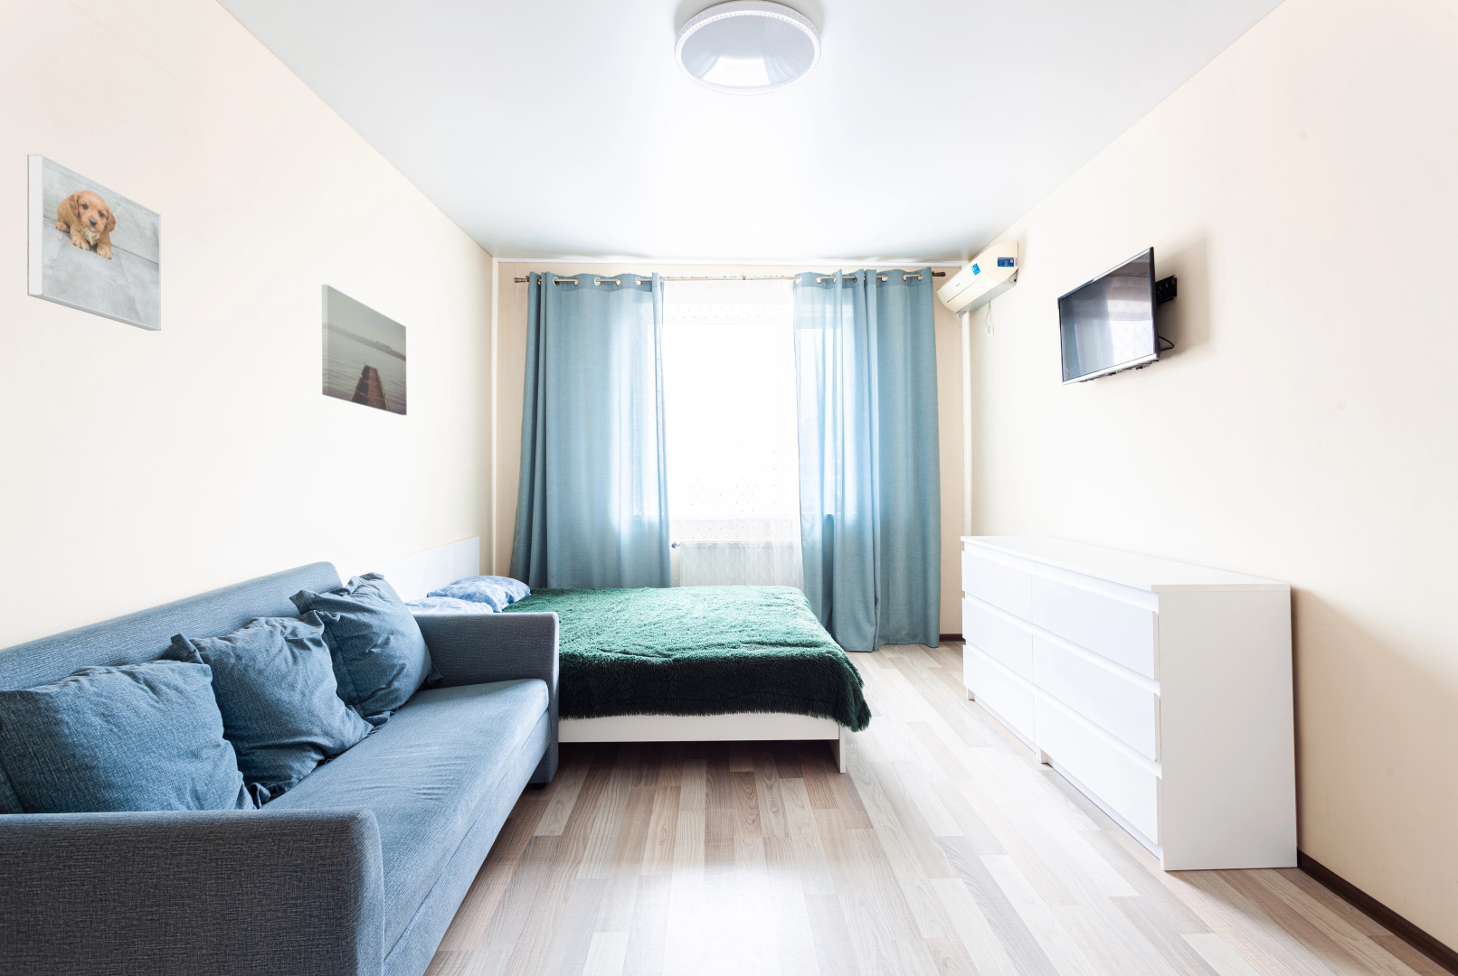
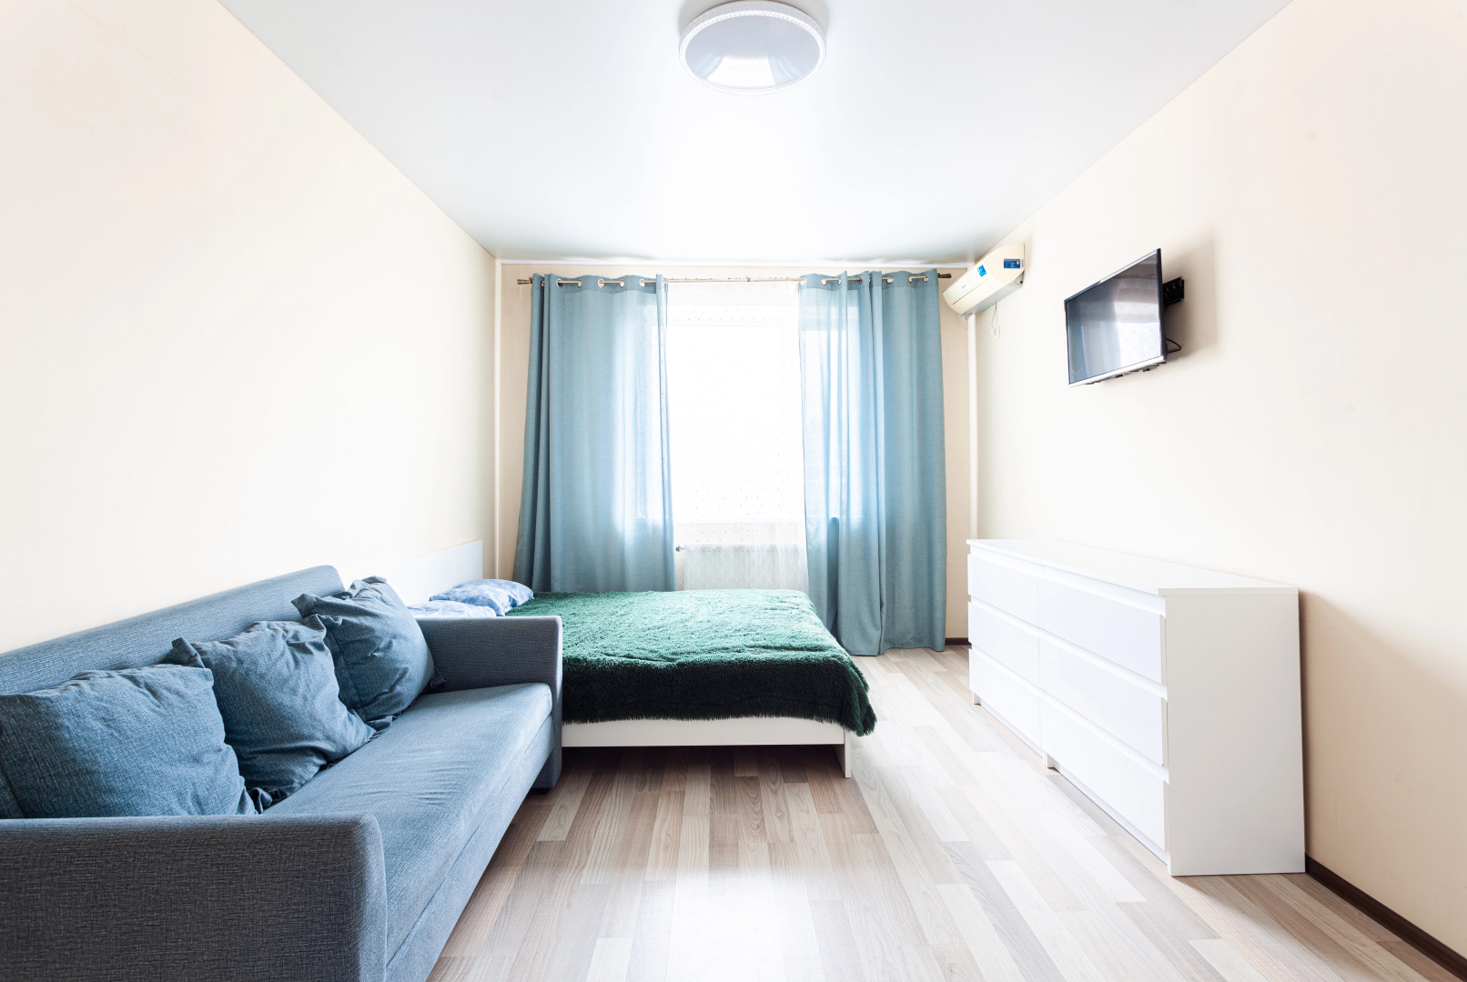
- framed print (100, 251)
- wall art (368, 356)
